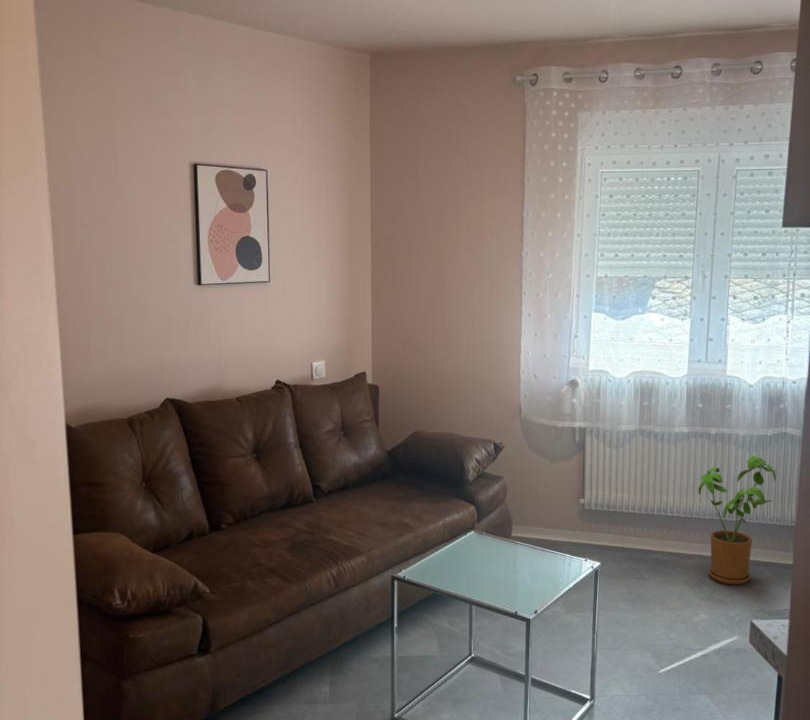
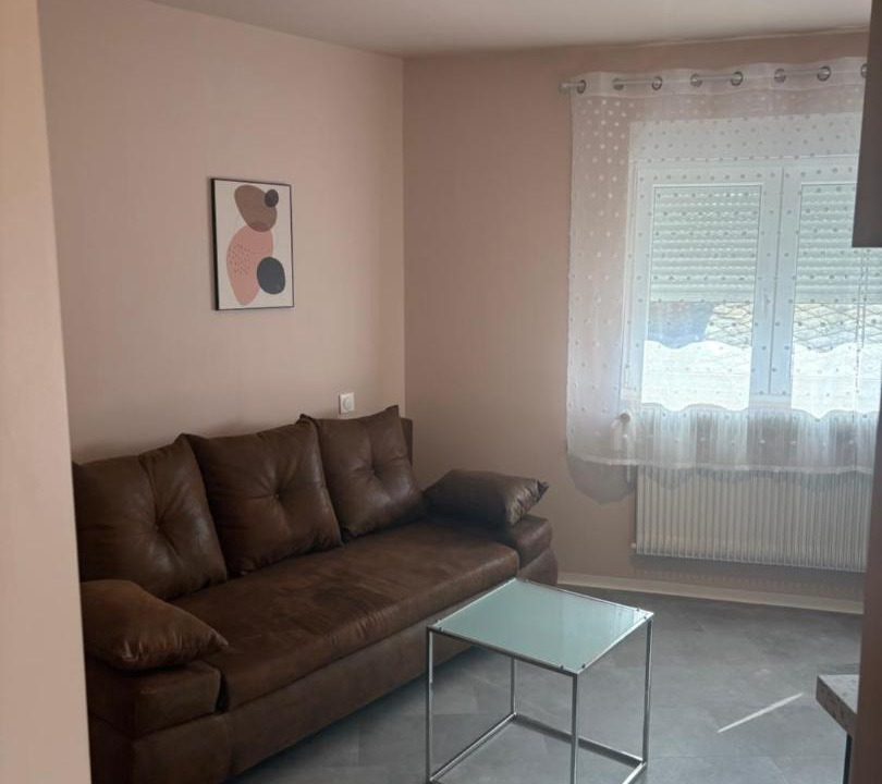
- house plant (737, 518)
